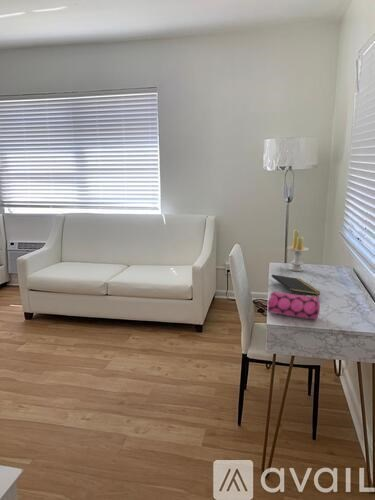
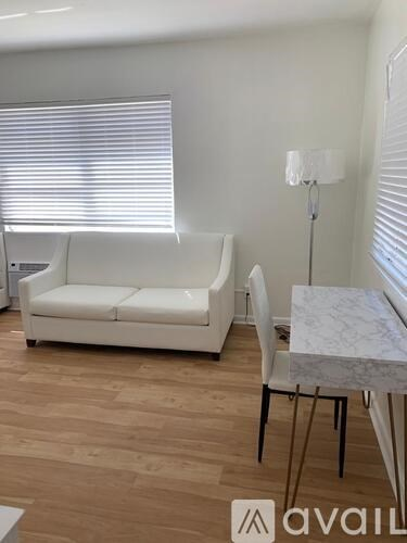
- candle (297, 249)
- notepad (294, 284)
- pencil case (293, 304)
